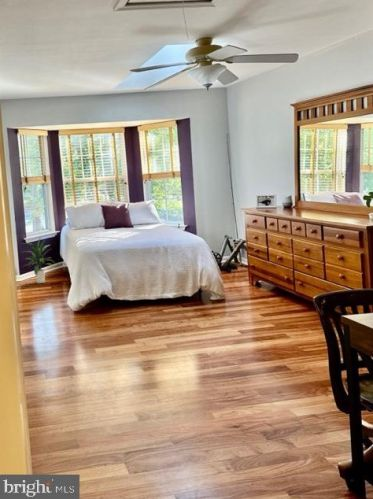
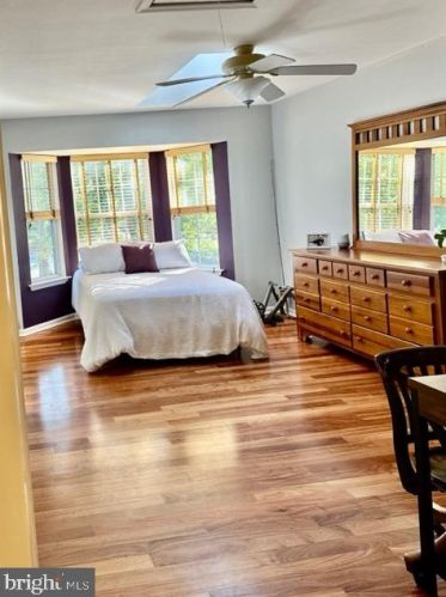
- indoor plant (37, 259)
